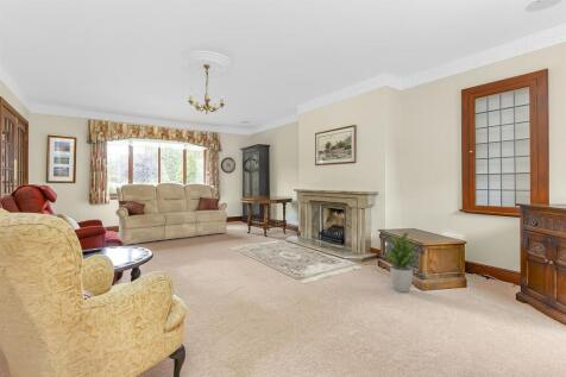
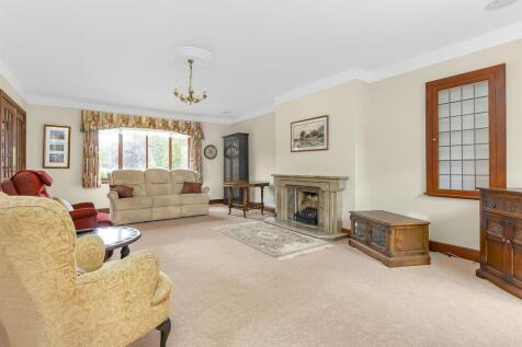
- potted plant (400, 260)
